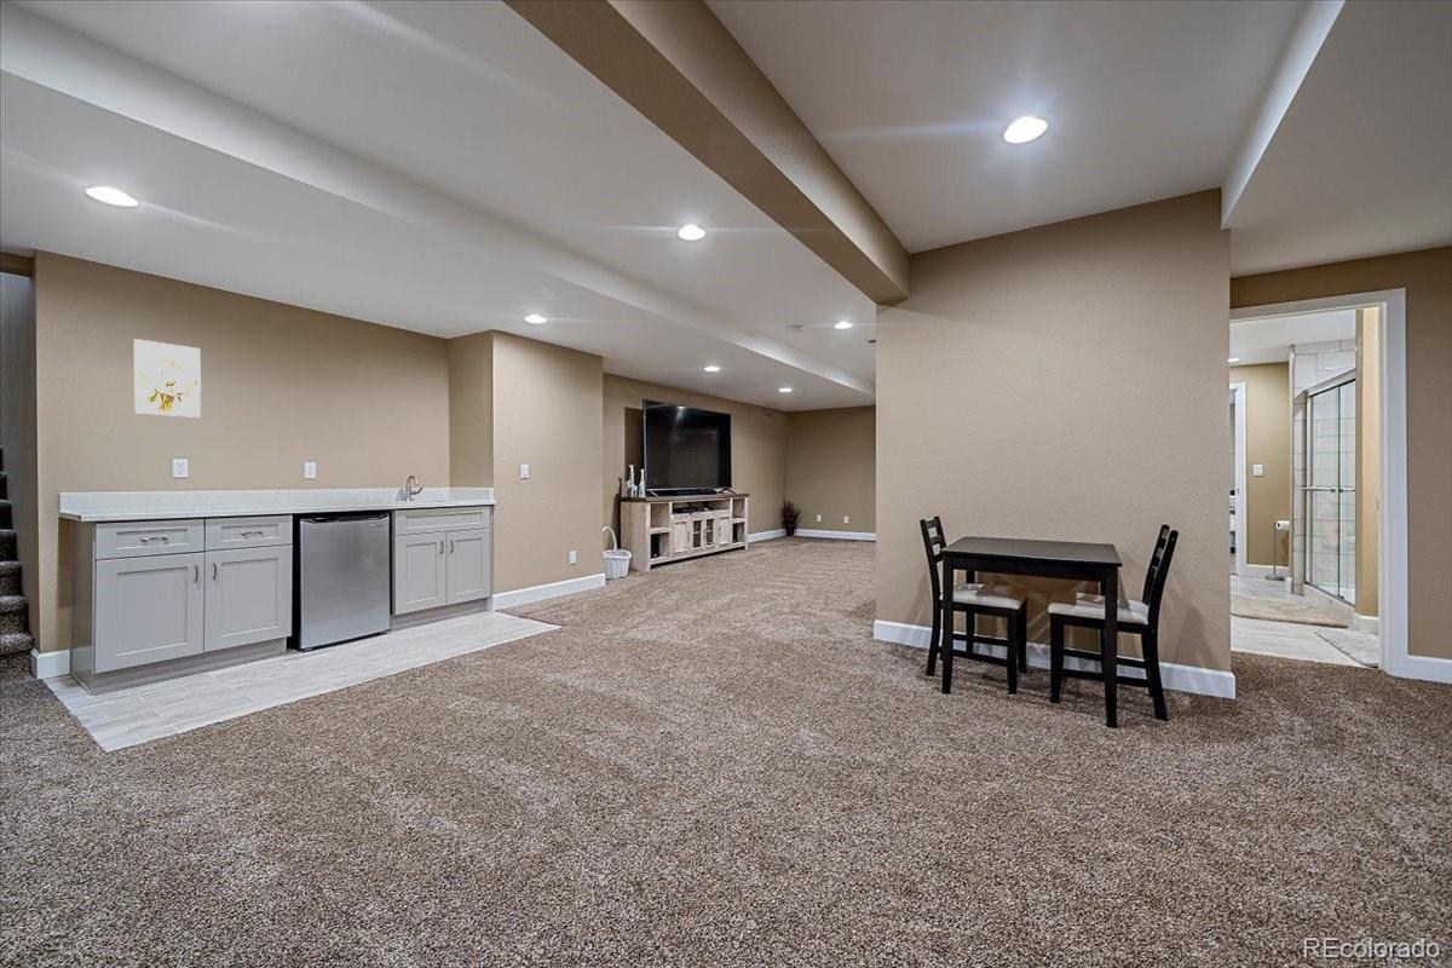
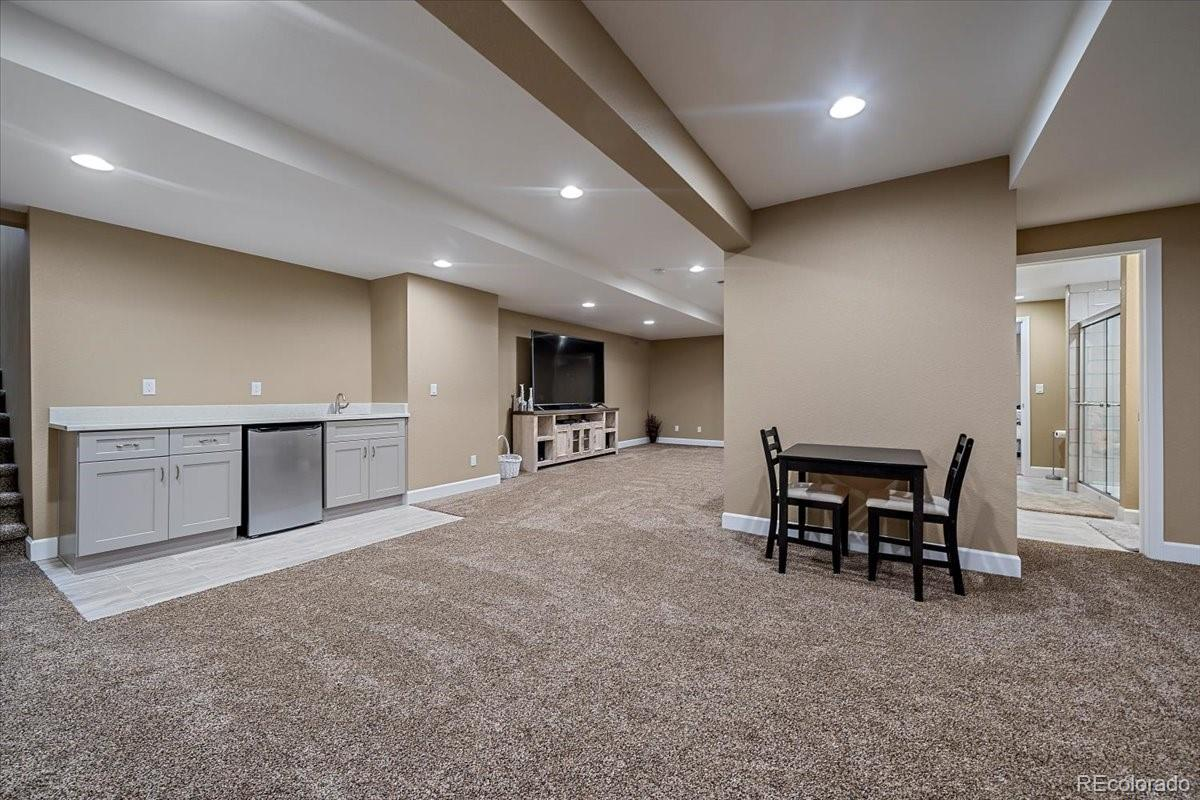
- wall art (168, 379)
